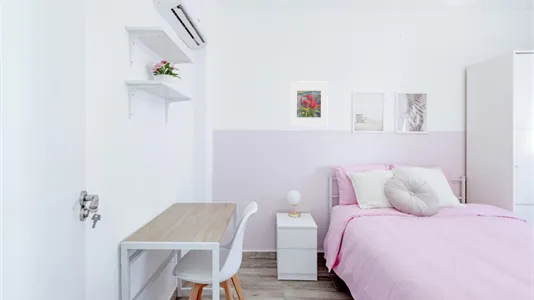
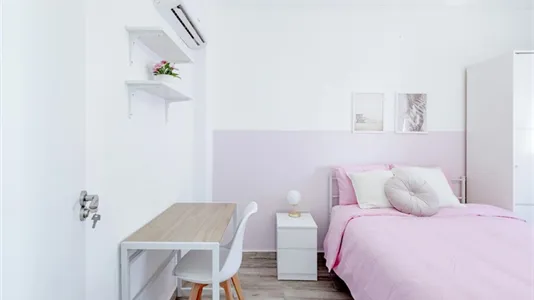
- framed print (308, 104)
